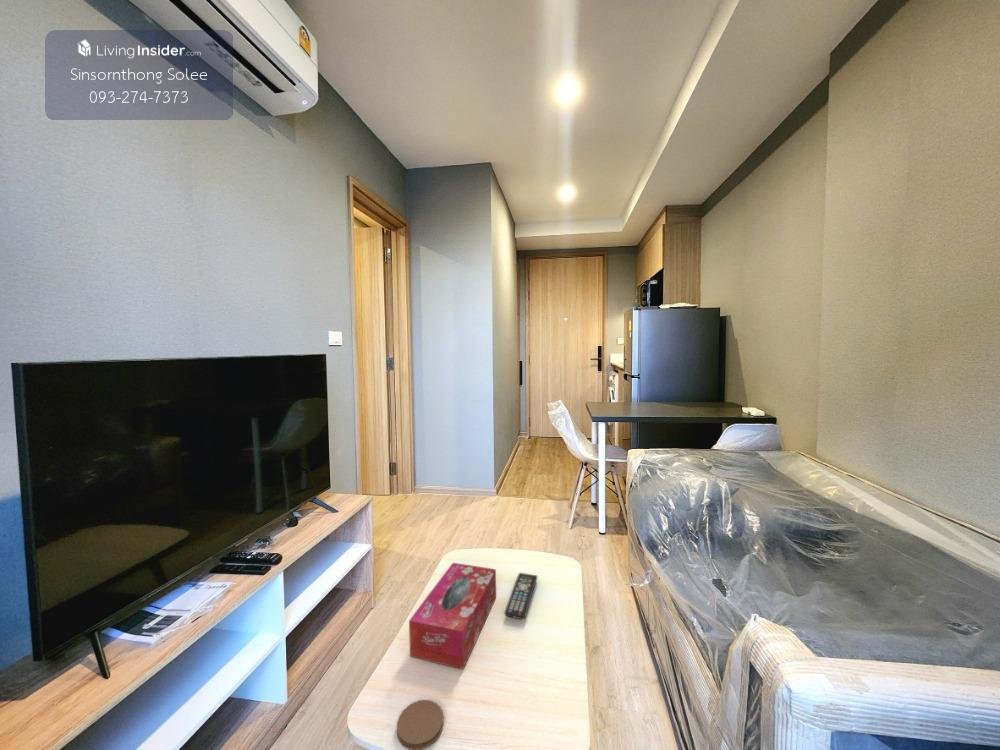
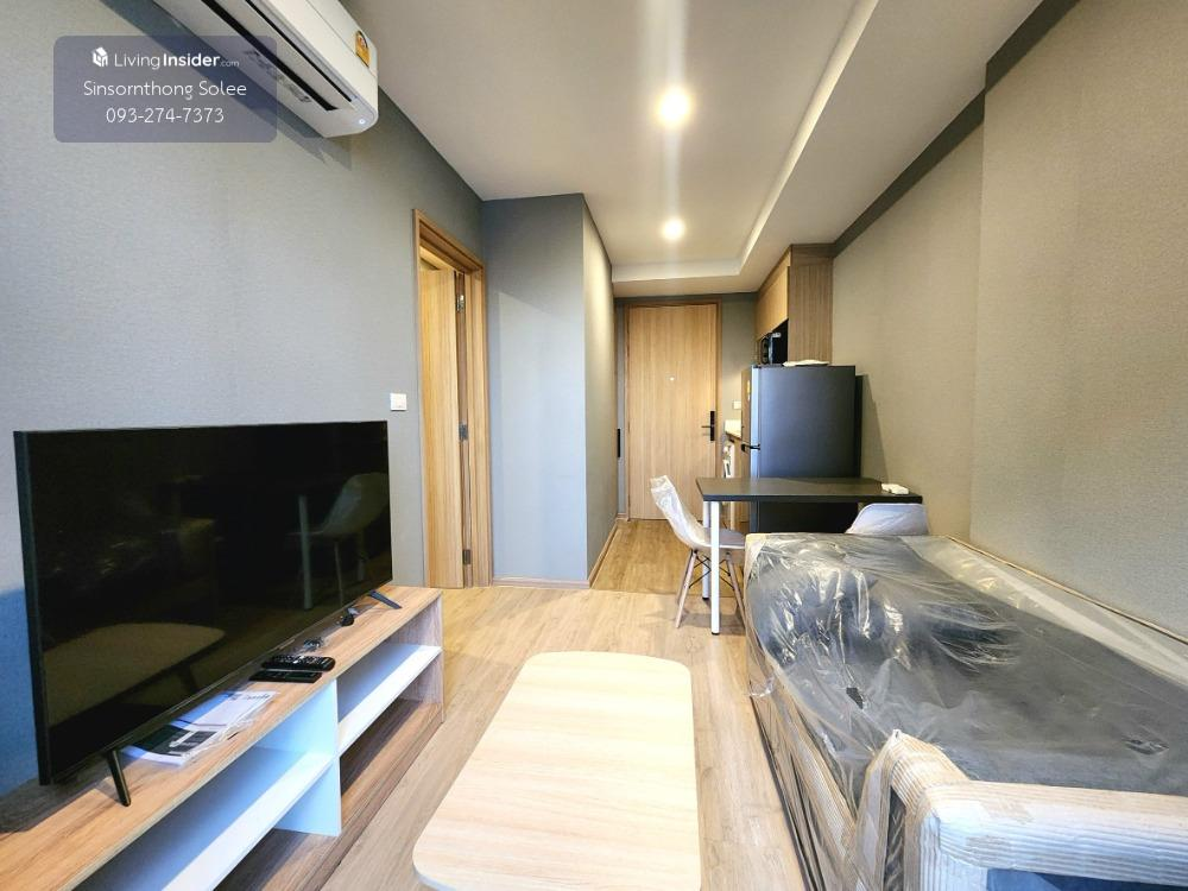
- coaster (420, 723)
- tissue box (457, 608)
- remote control (522, 593)
